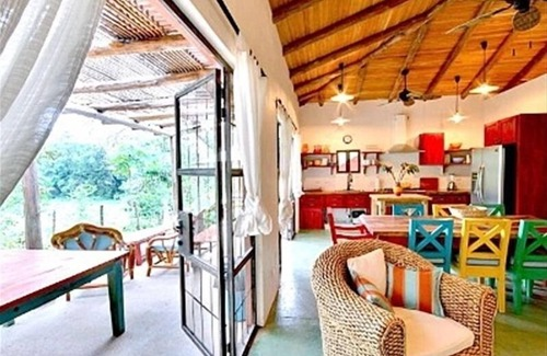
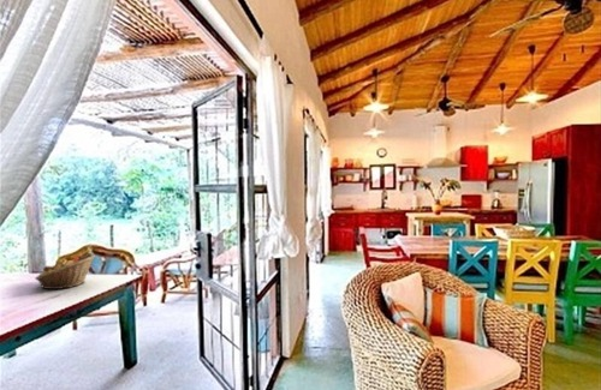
+ fruit basket (66, 270)
